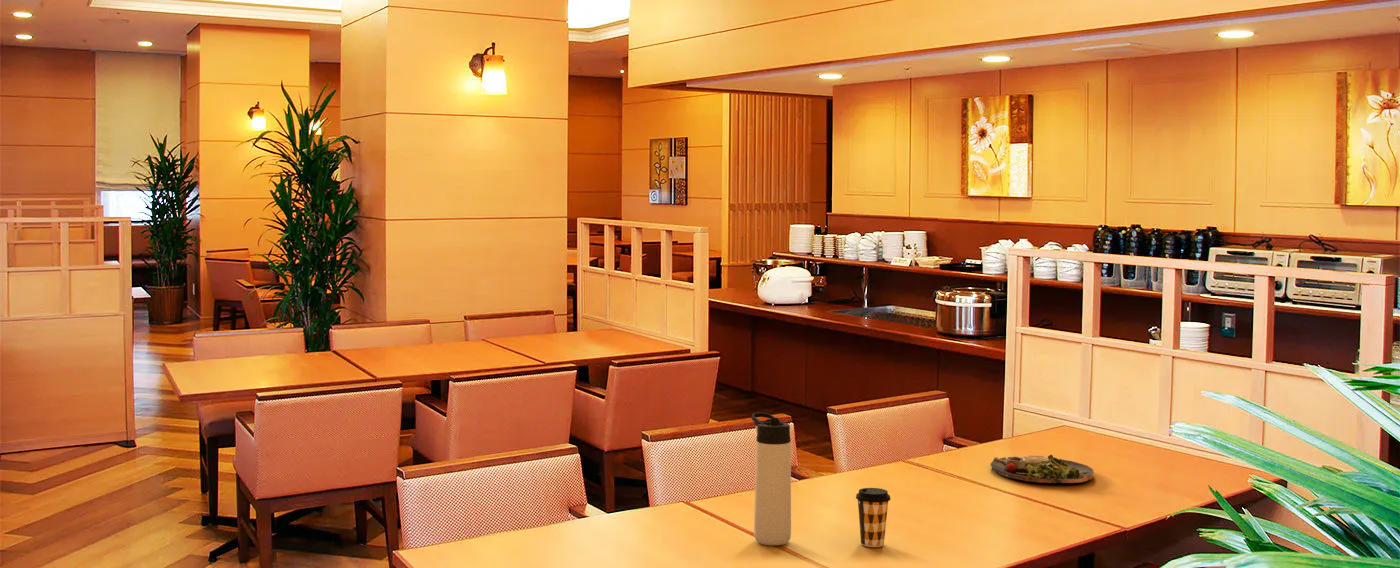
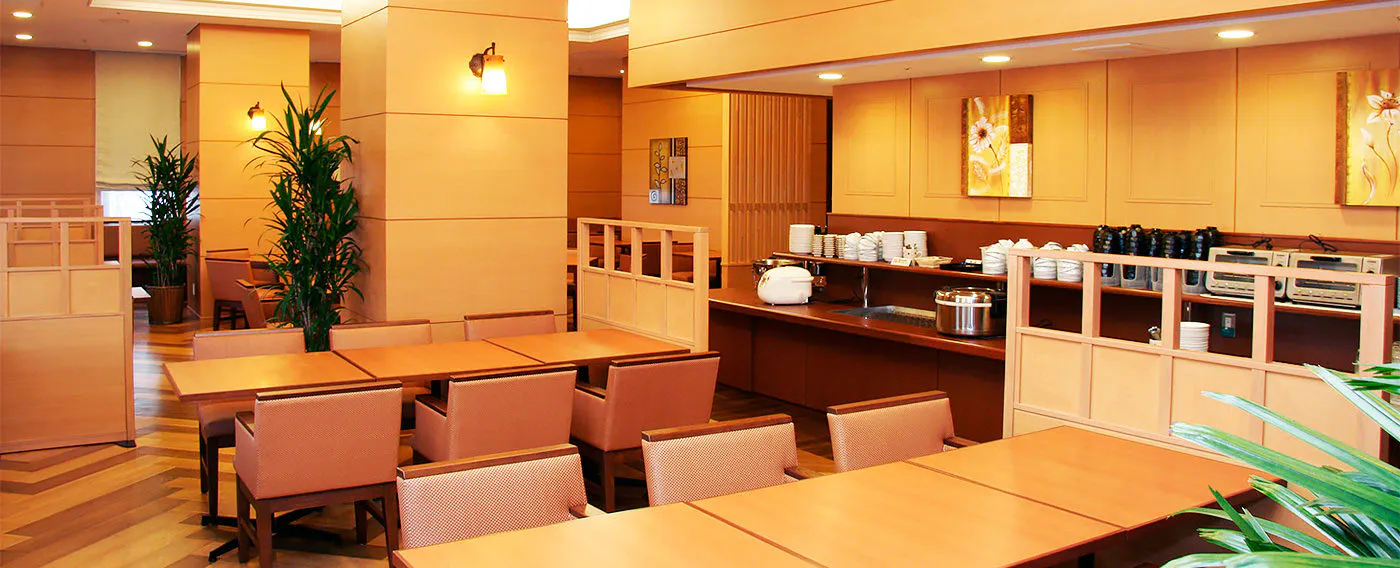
- dinner plate (1041, 461)
- coffee cup (872, 517)
- thermos bottle (769, 477)
